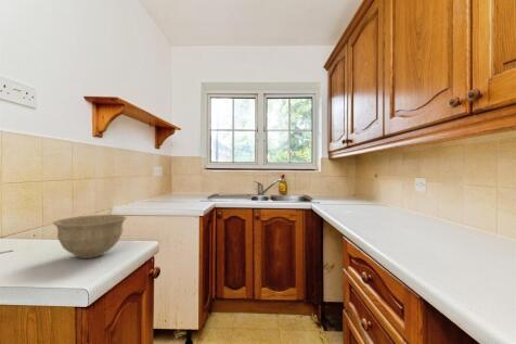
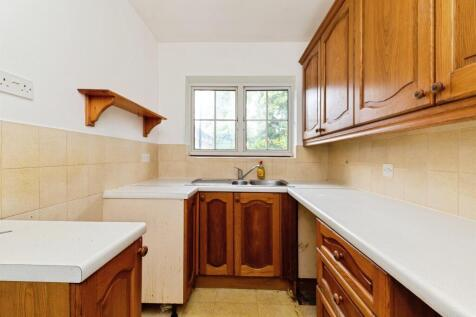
- bowl (91, 237)
